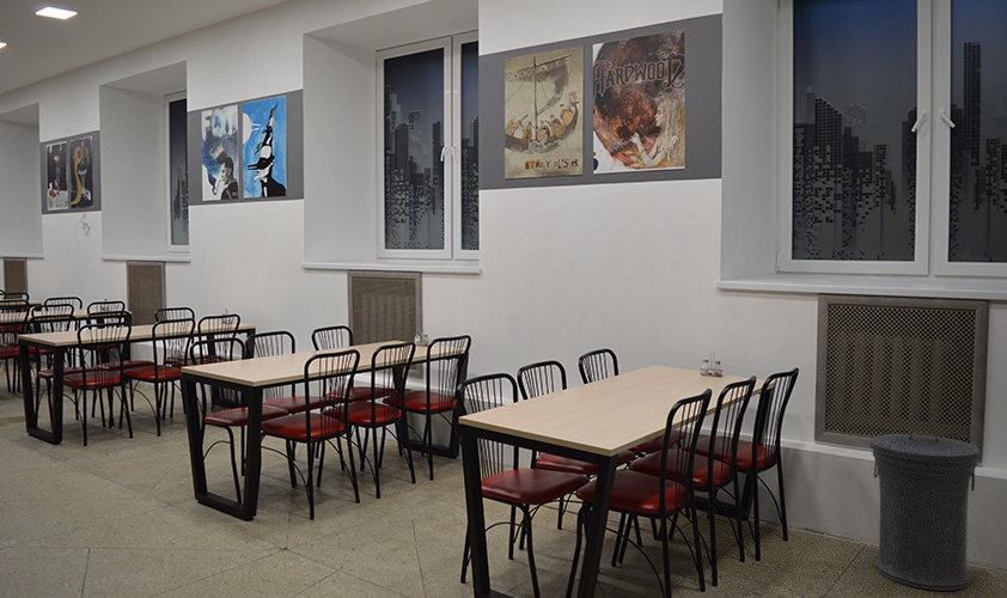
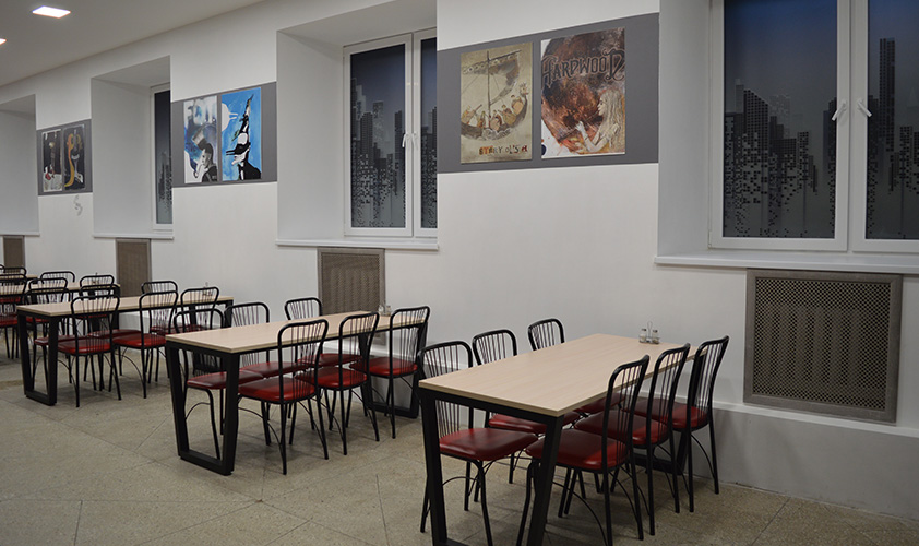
- trash can (922, 504)
